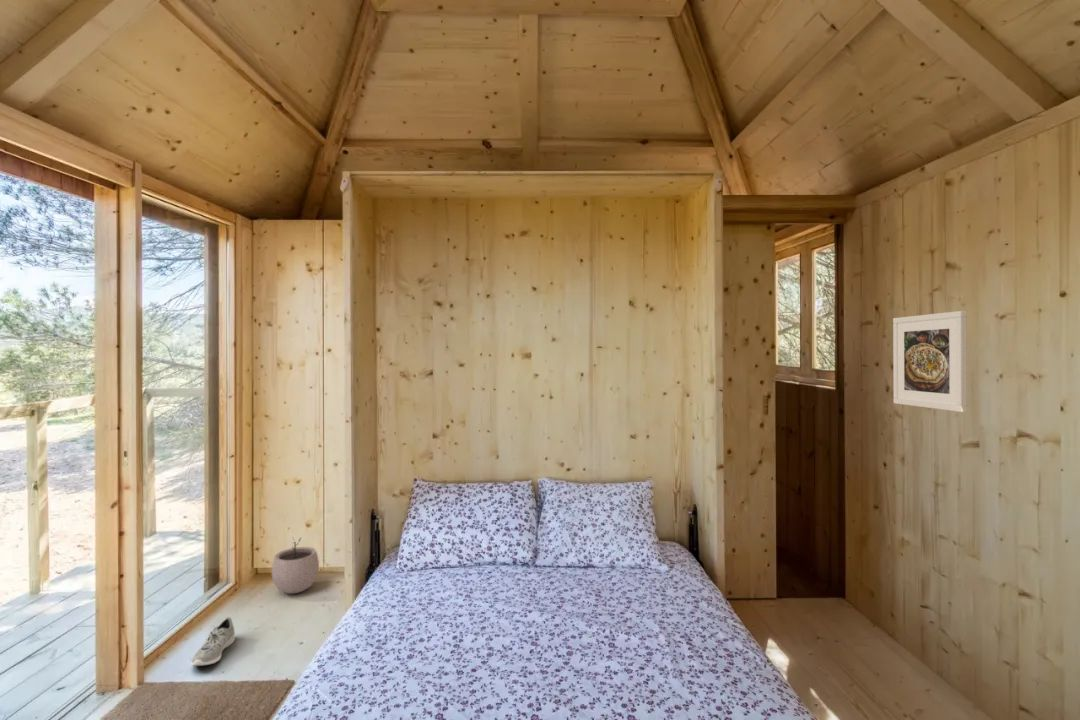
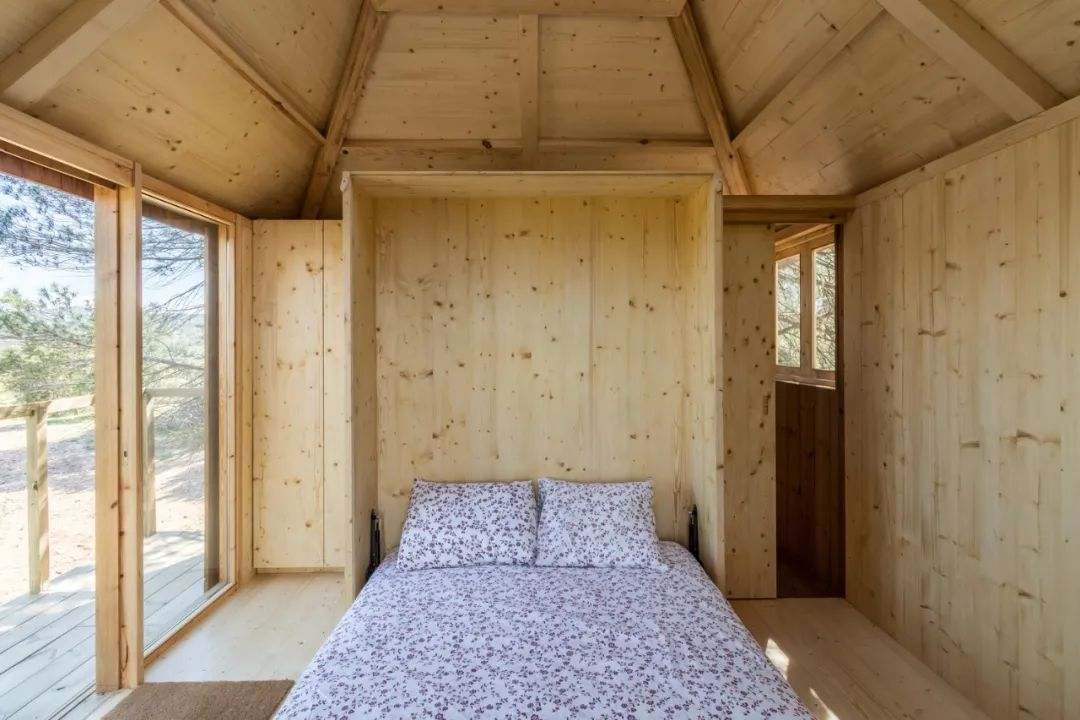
- sneaker (212, 641)
- plant pot (295, 563)
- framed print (926, 361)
